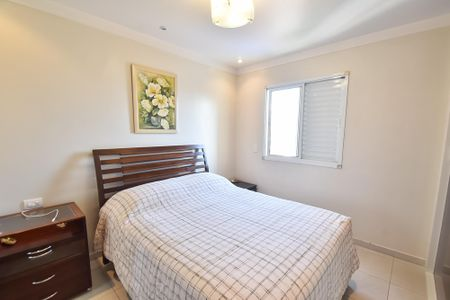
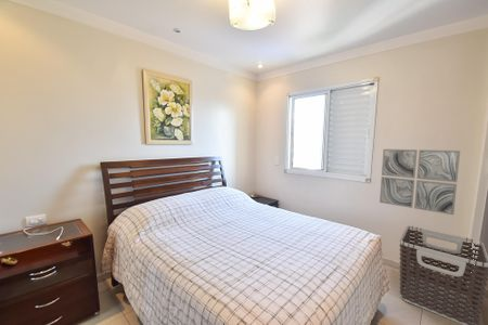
+ clothes hamper (438, 270)
+ wall art (414, 178)
